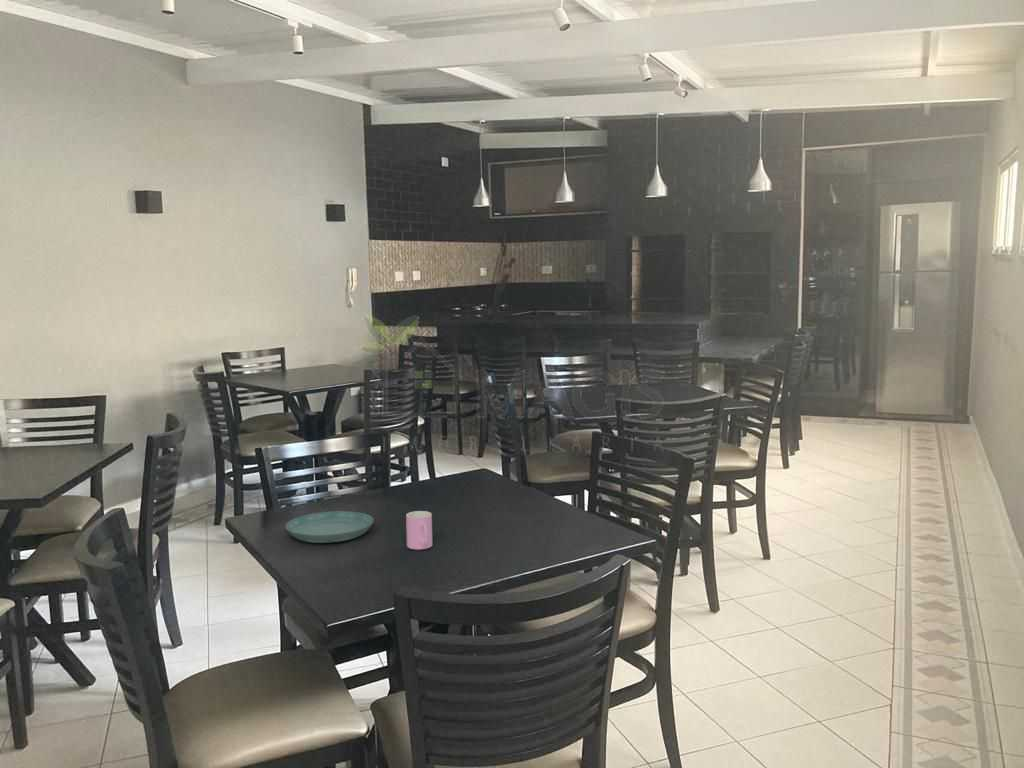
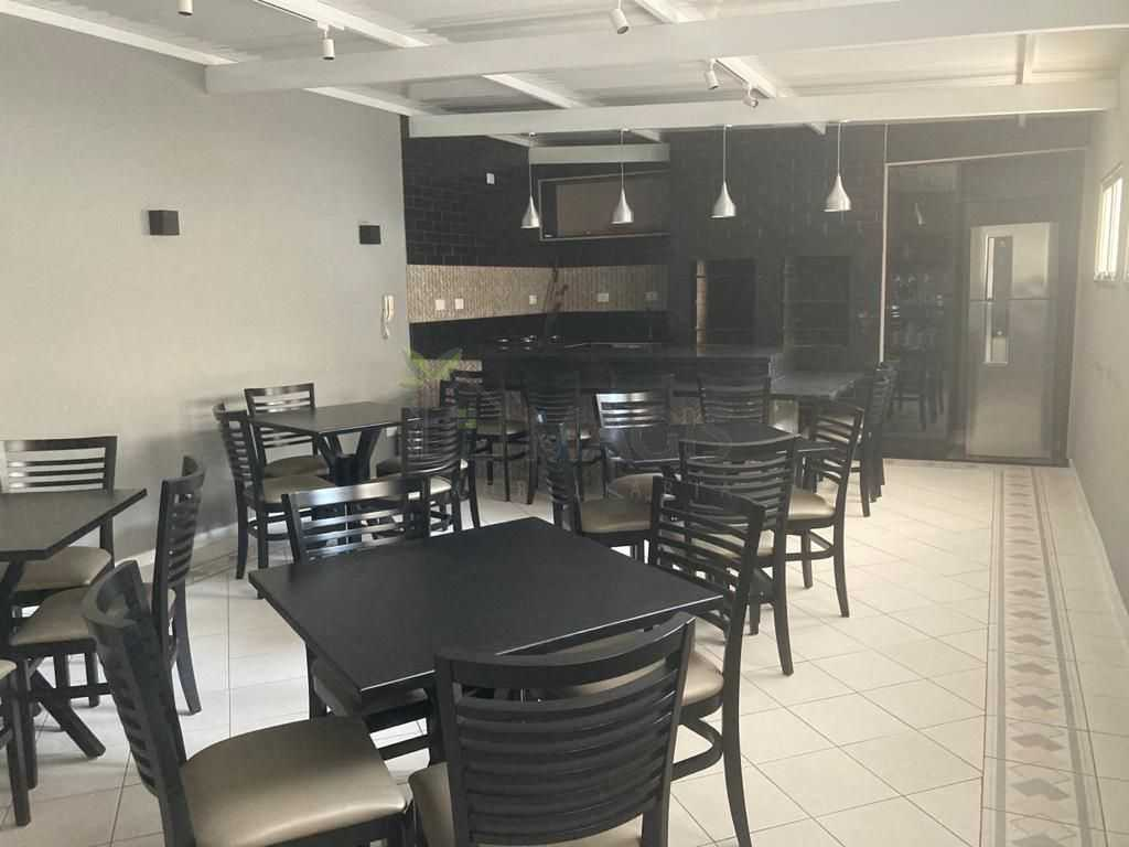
- cup (421, 531)
- saucer (330, 527)
